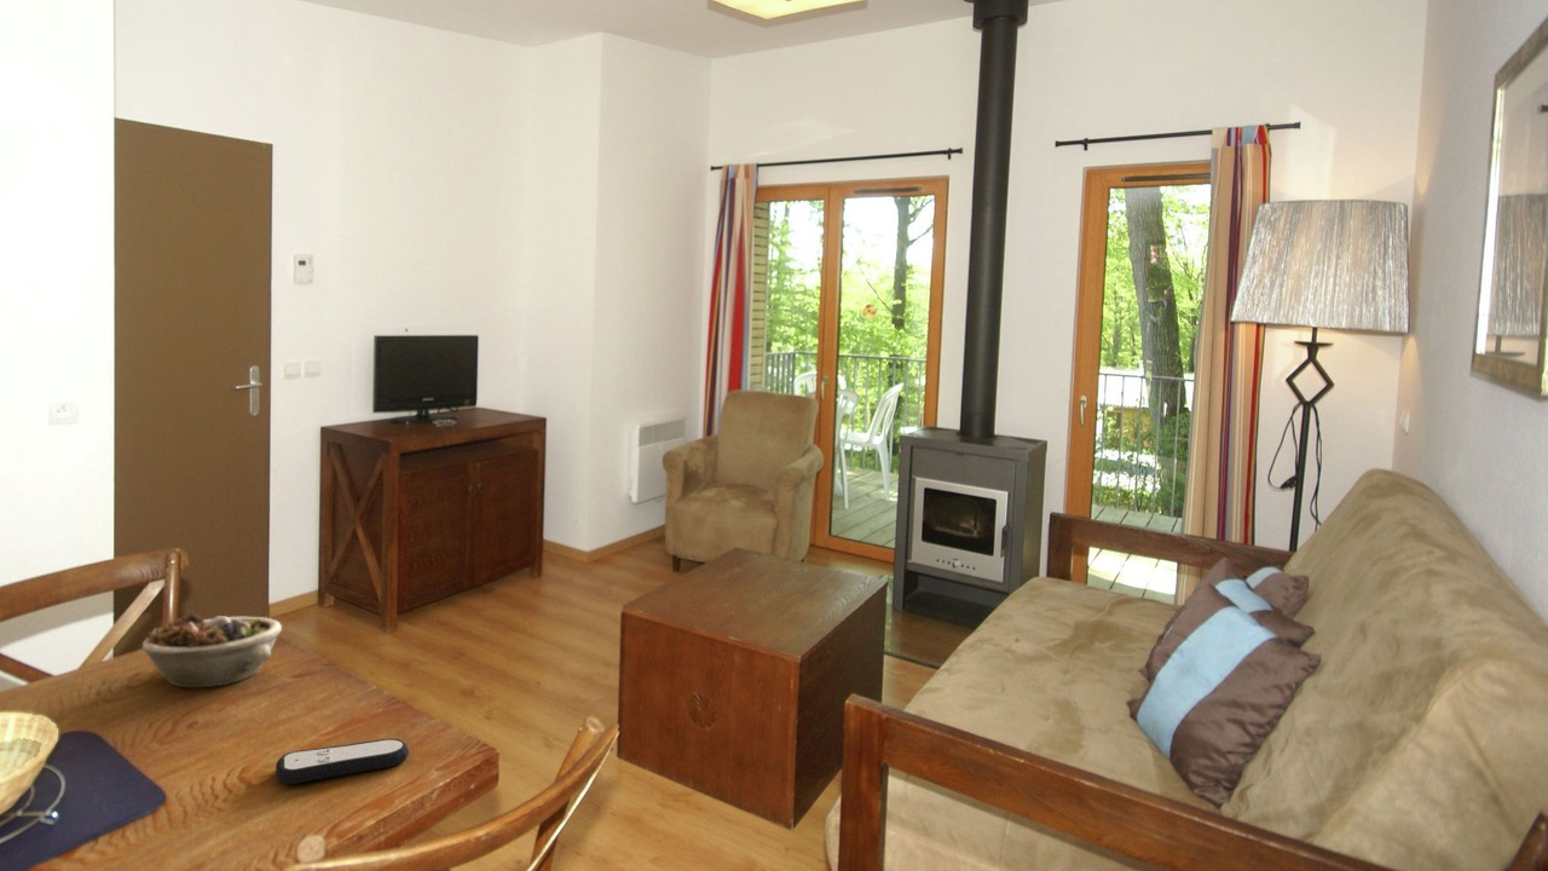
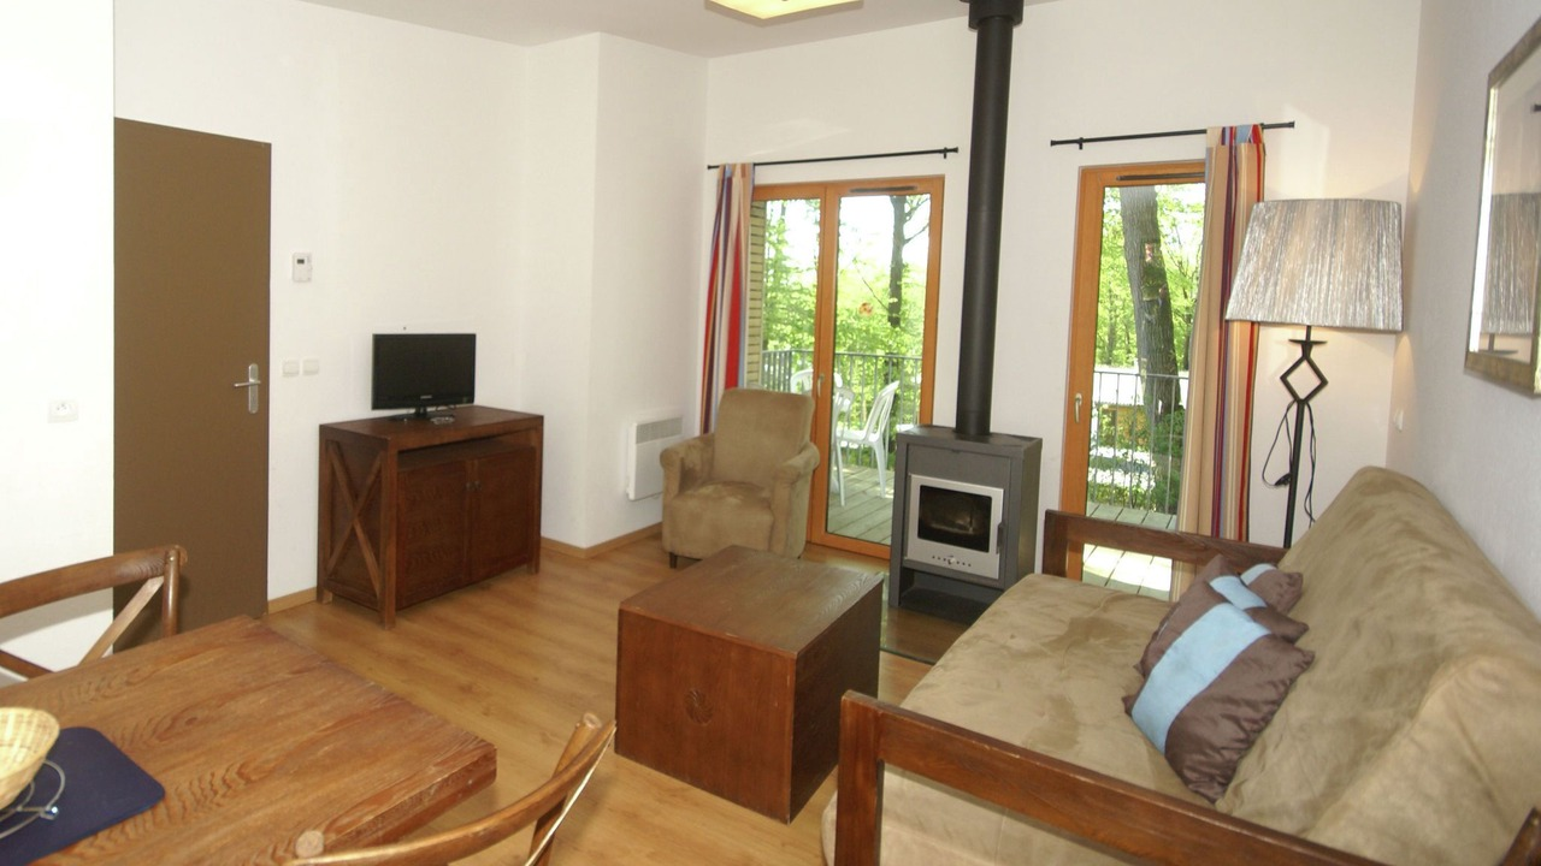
- succulent planter (214, 644)
- remote control (343, 758)
